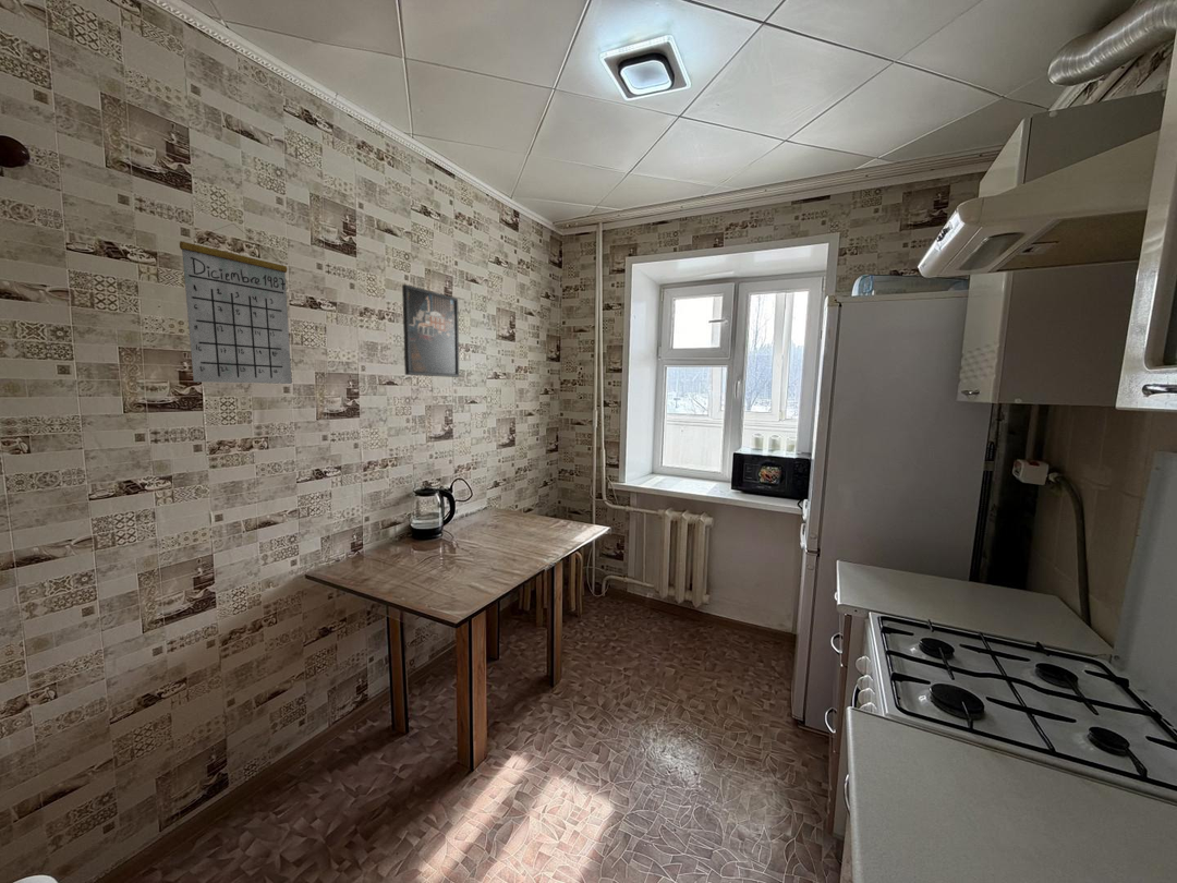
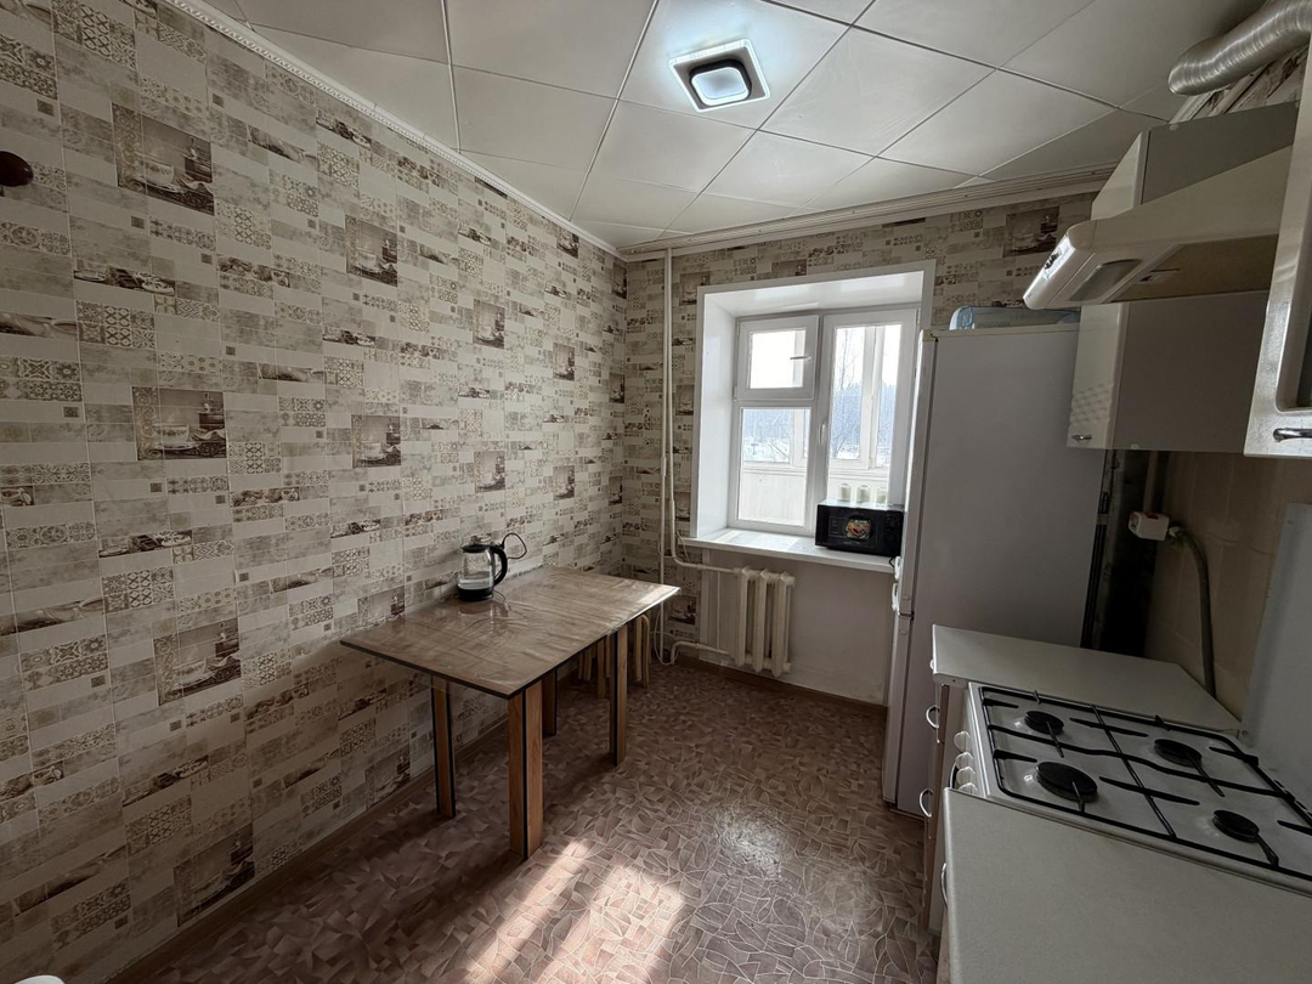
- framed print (433, 334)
- calendar (241, 304)
